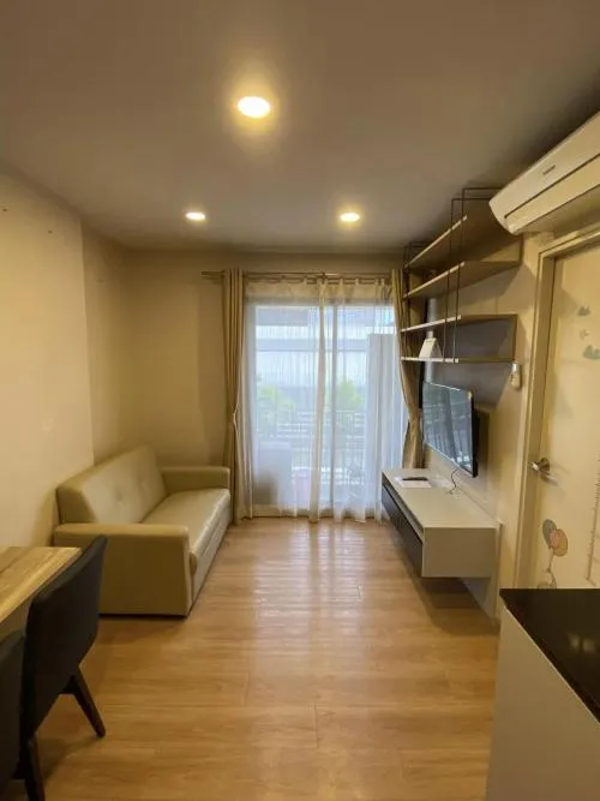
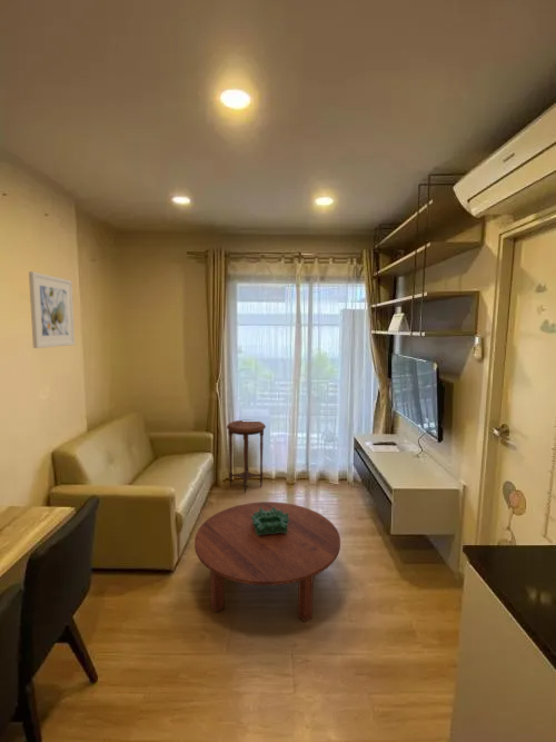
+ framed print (53, 311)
+ coffee table (267, 558)
+ decorative bowl (269, 521)
+ side table (246, 455)
